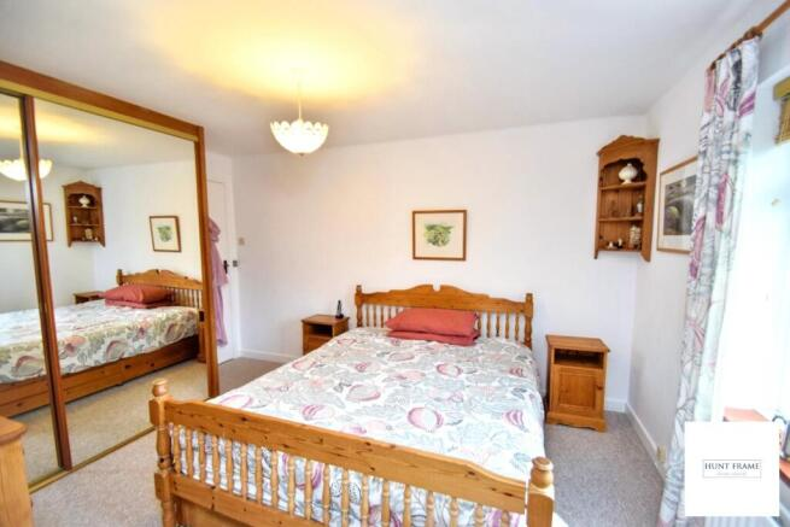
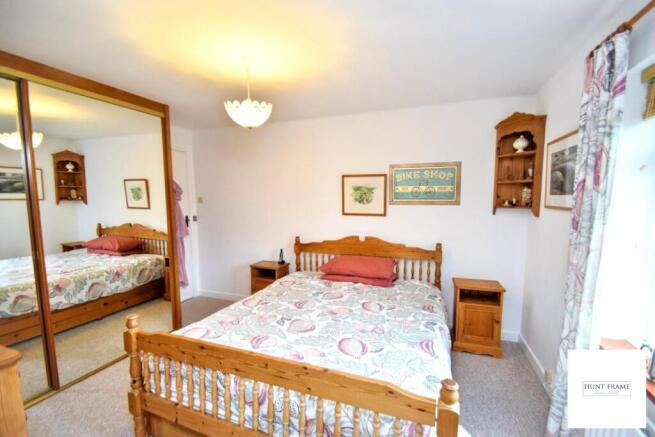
+ wall art (423, 184)
